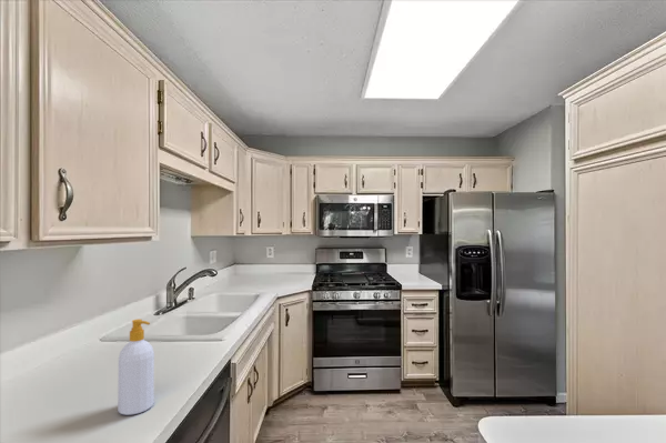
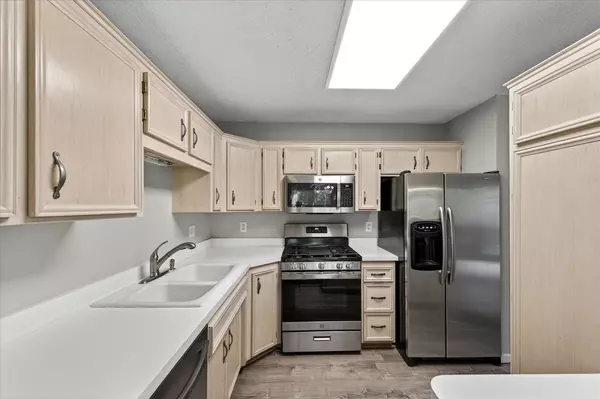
- soap bottle (137, 363)
